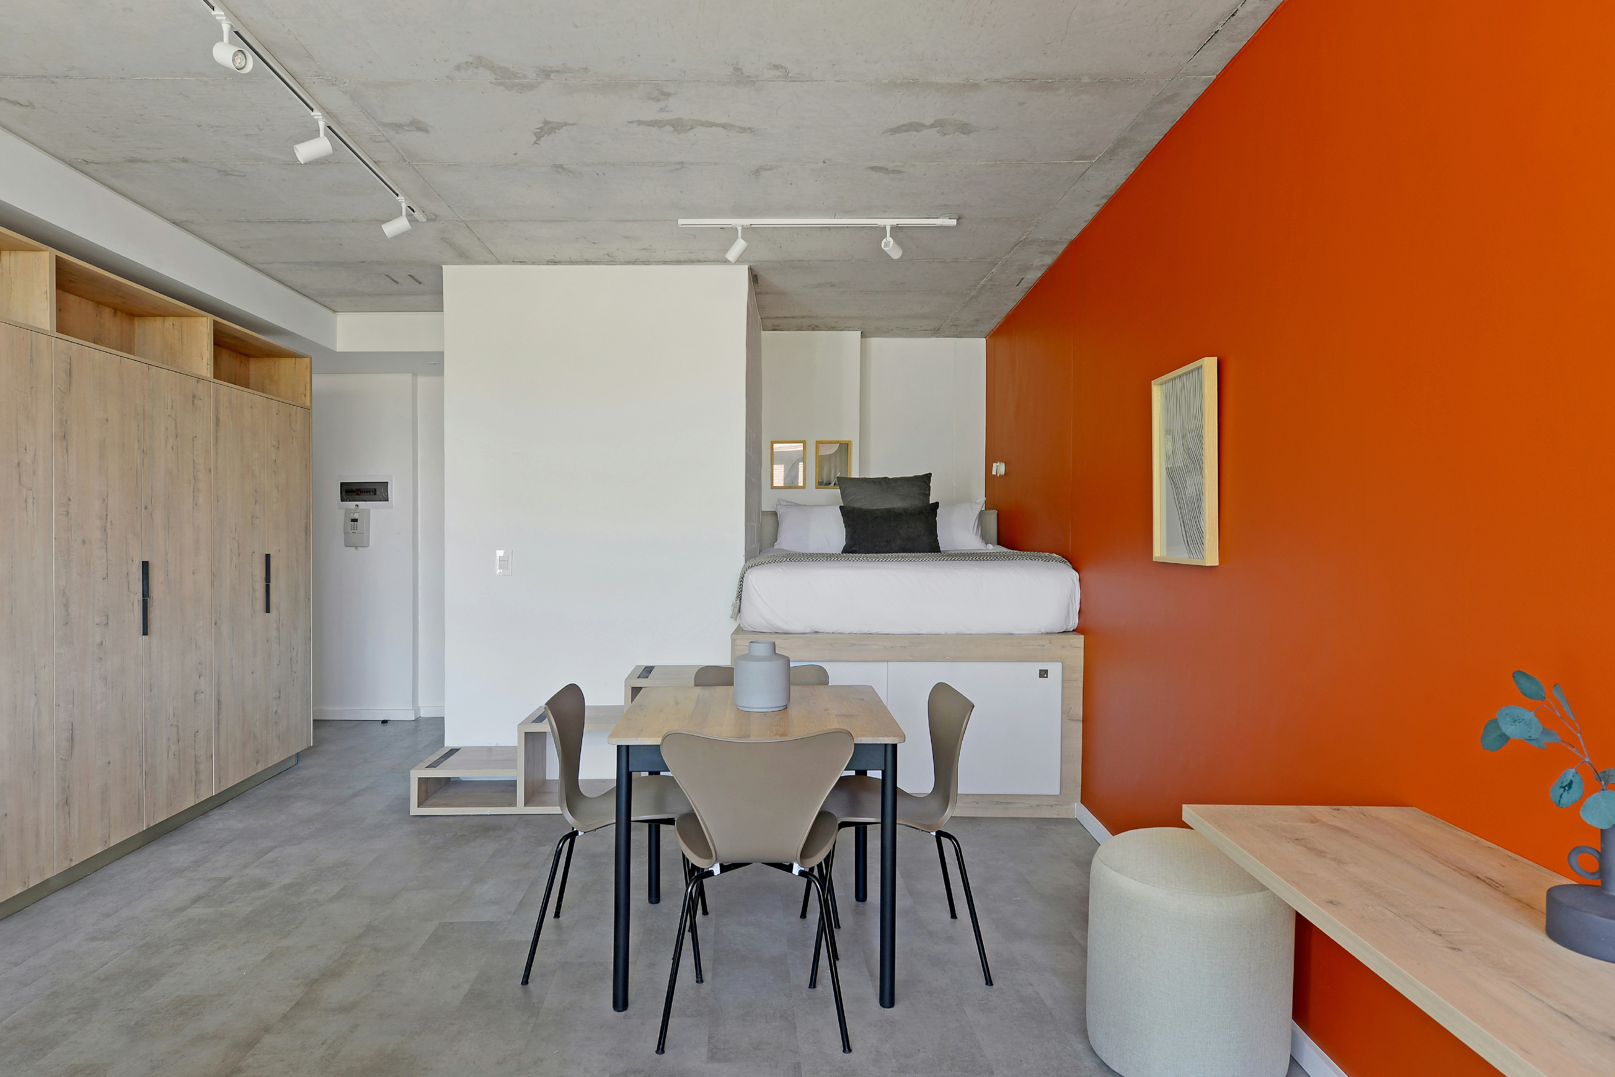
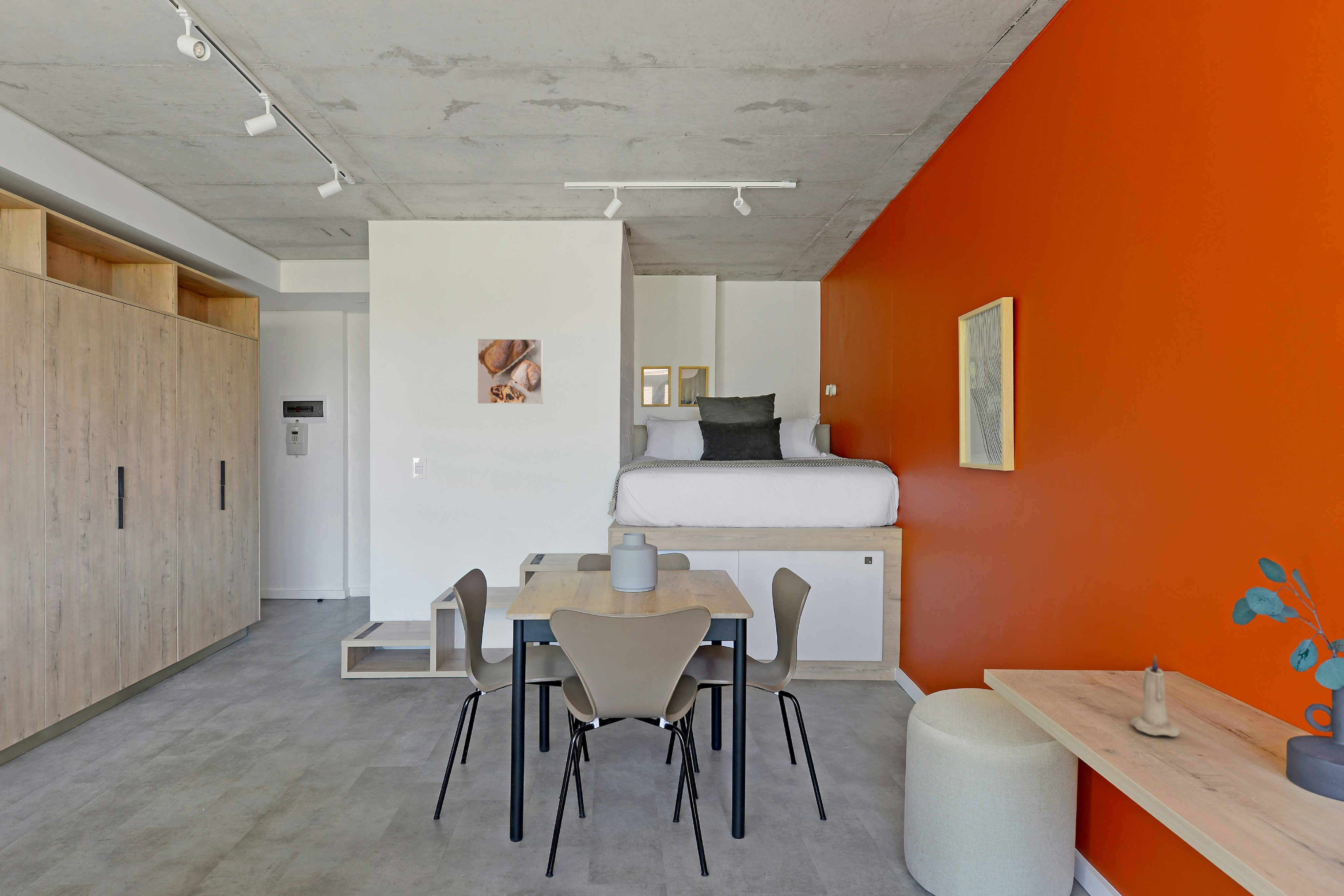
+ candle (1153, 691)
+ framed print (510, 371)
